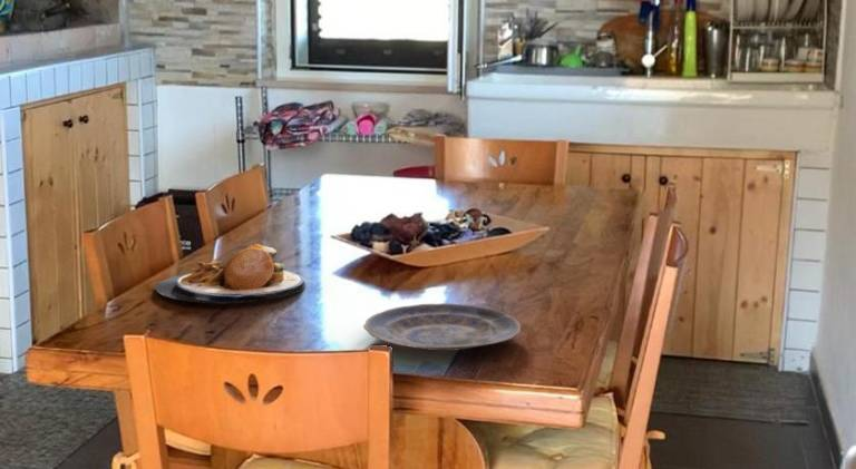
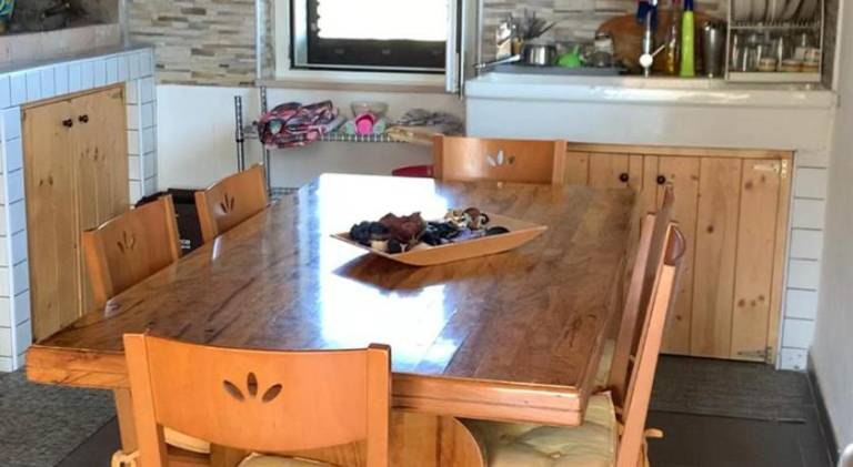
- plate (231, 265)
- plate (441, 330)
